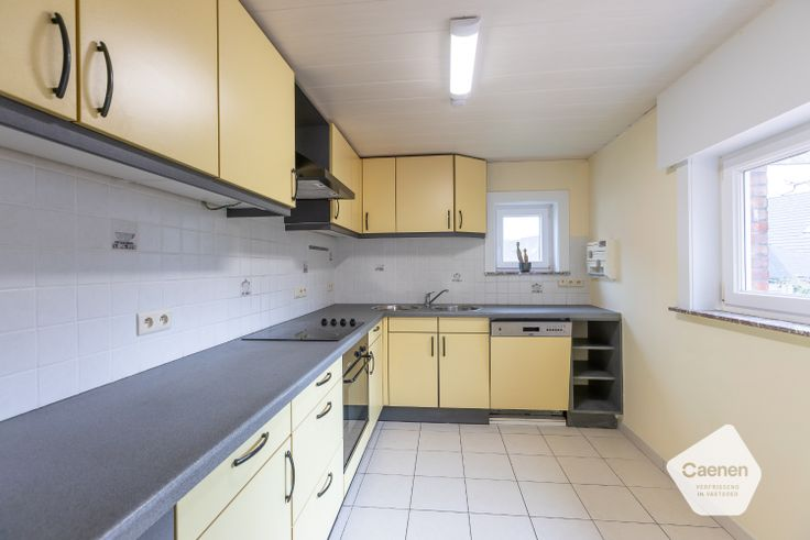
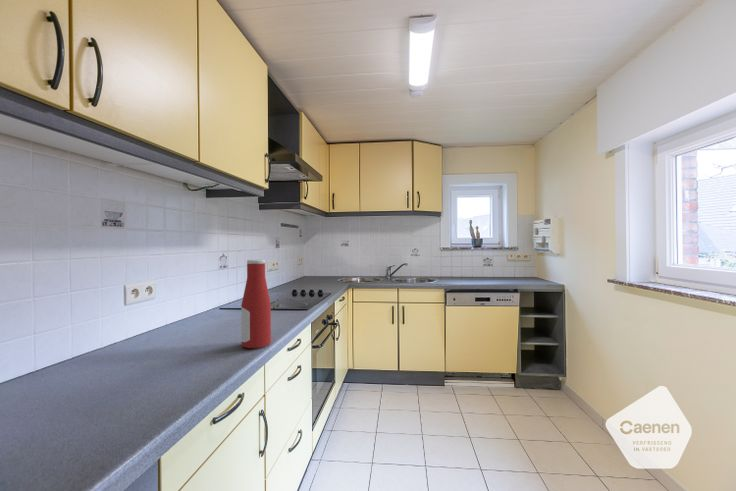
+ bottle (256, 302)
